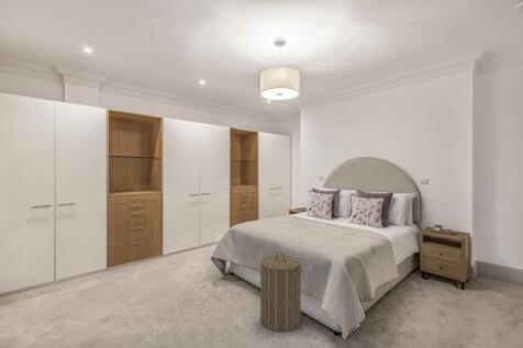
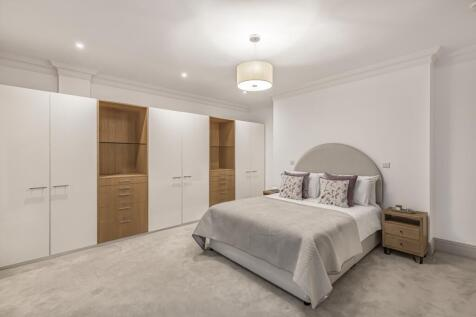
- laundry hamper (280, 285)
